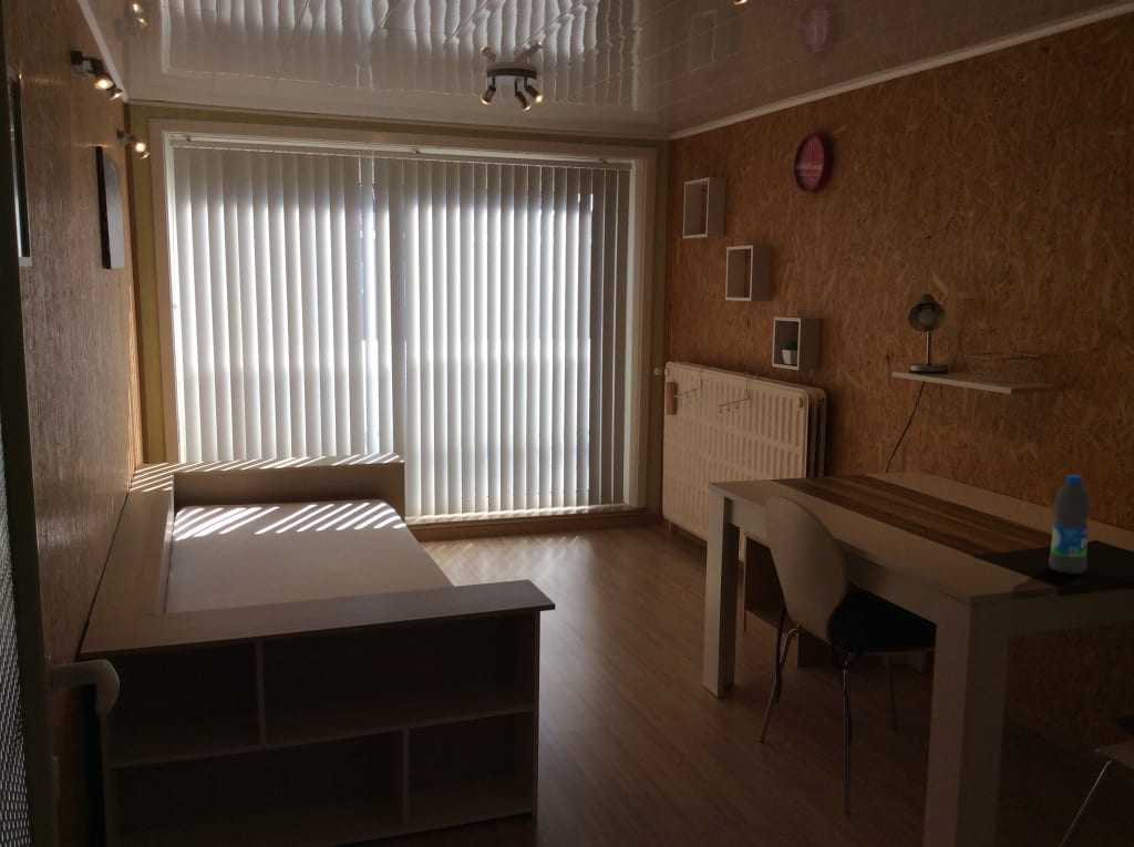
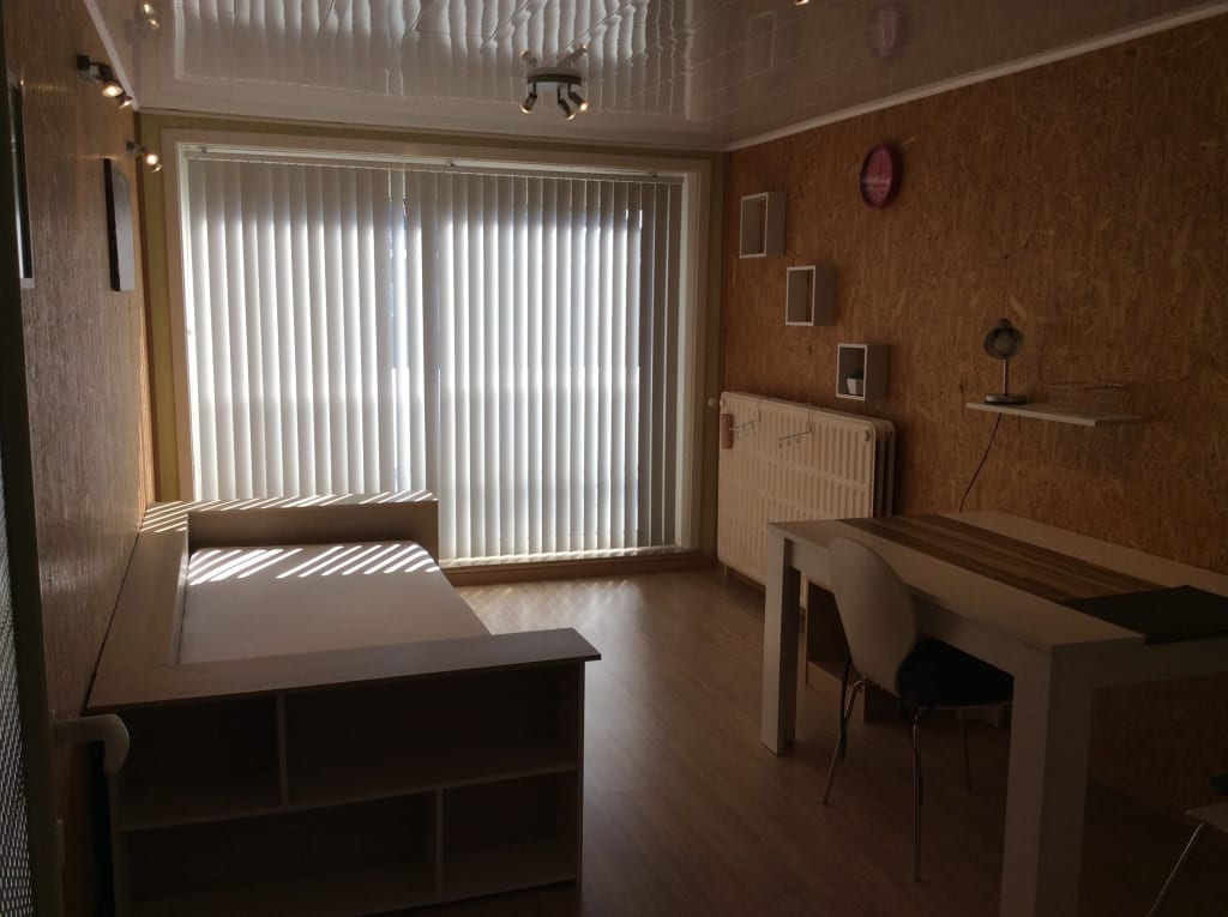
- water bottle (1070, 523)
